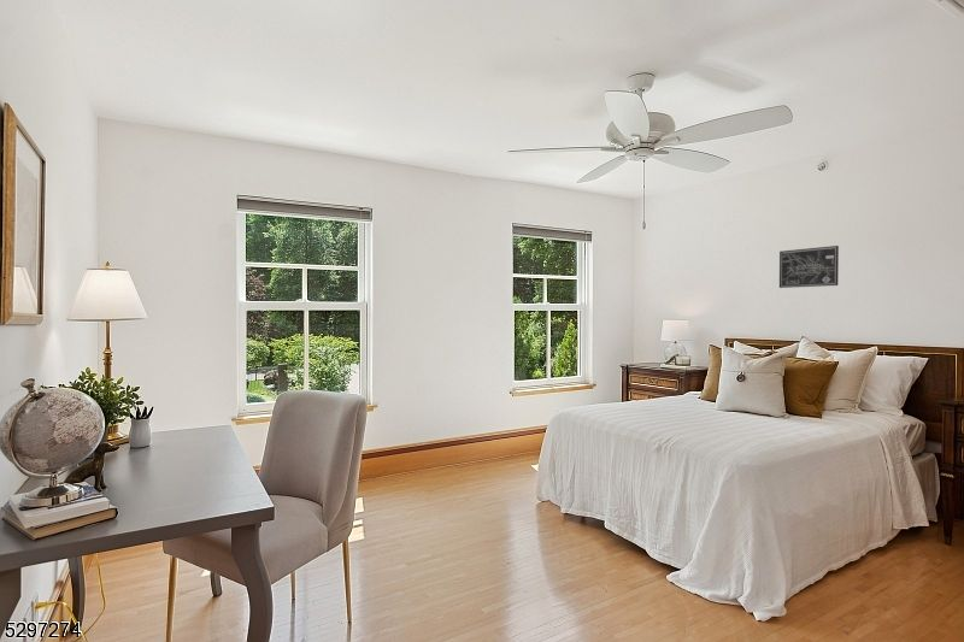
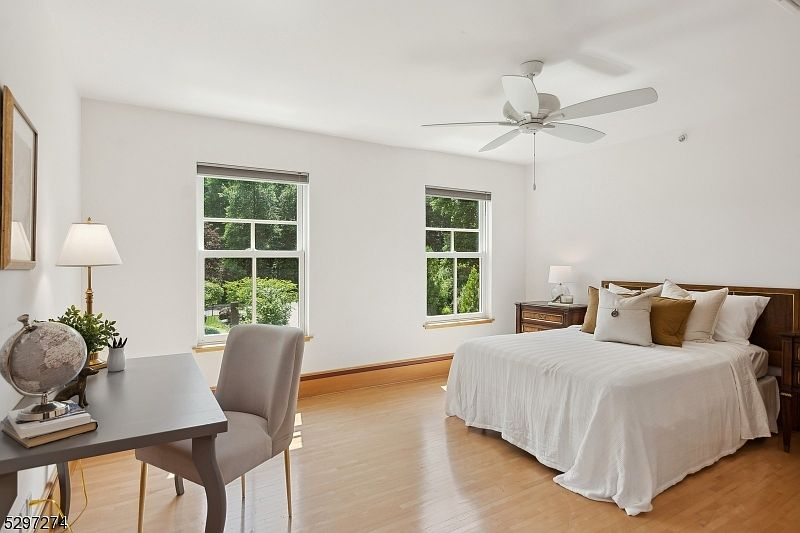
- wall art (807, 267)
